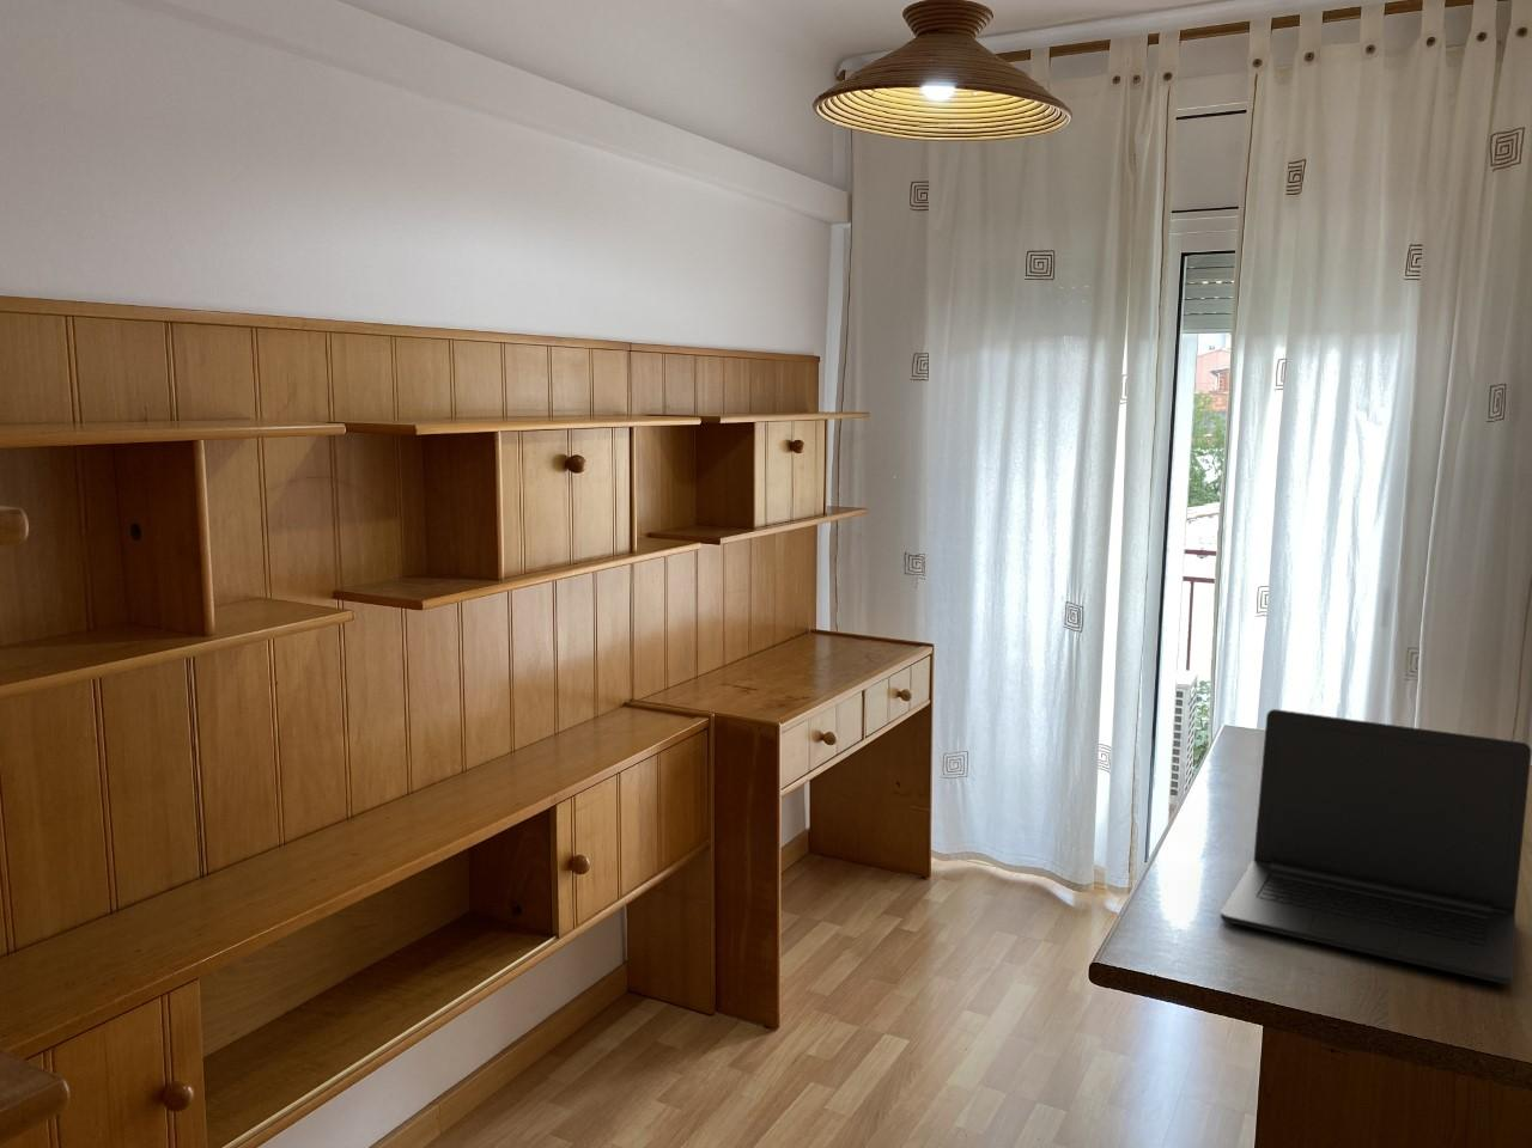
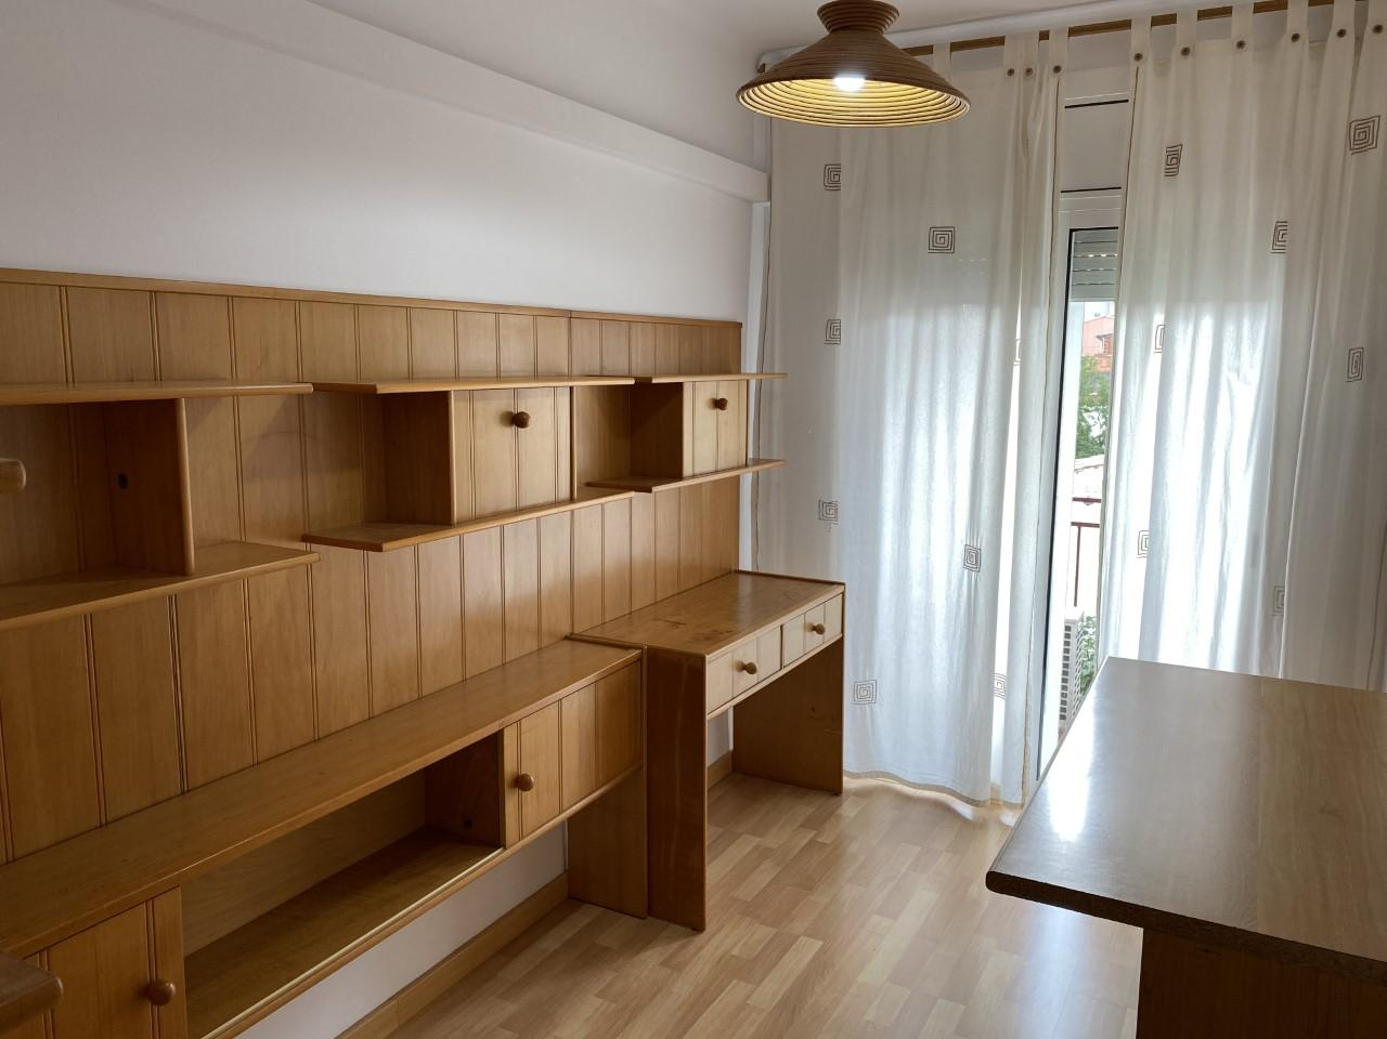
- laptop (1375, 832)
